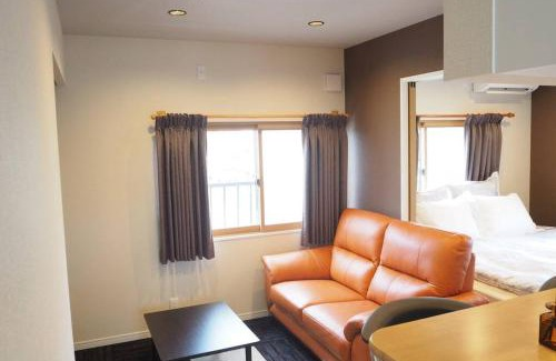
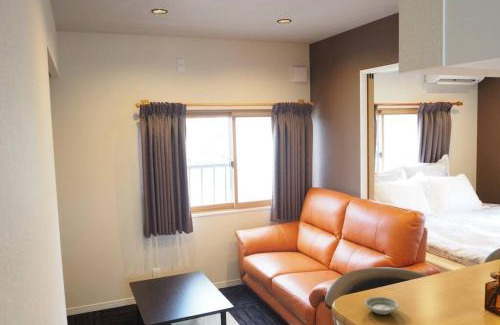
+ saucer (381, 306)
